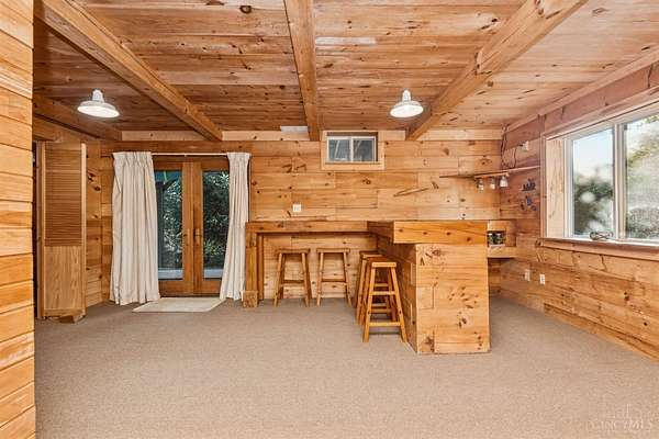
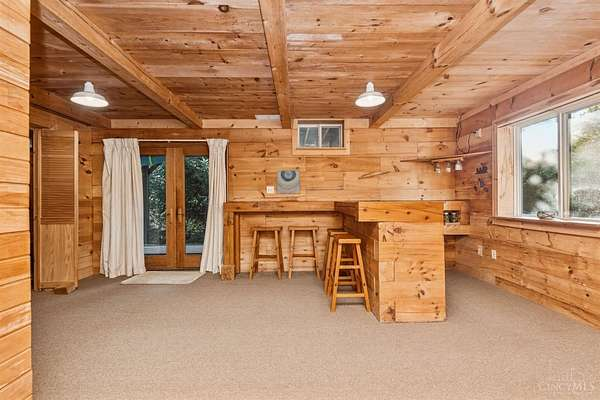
+ wall art (288, 182)
